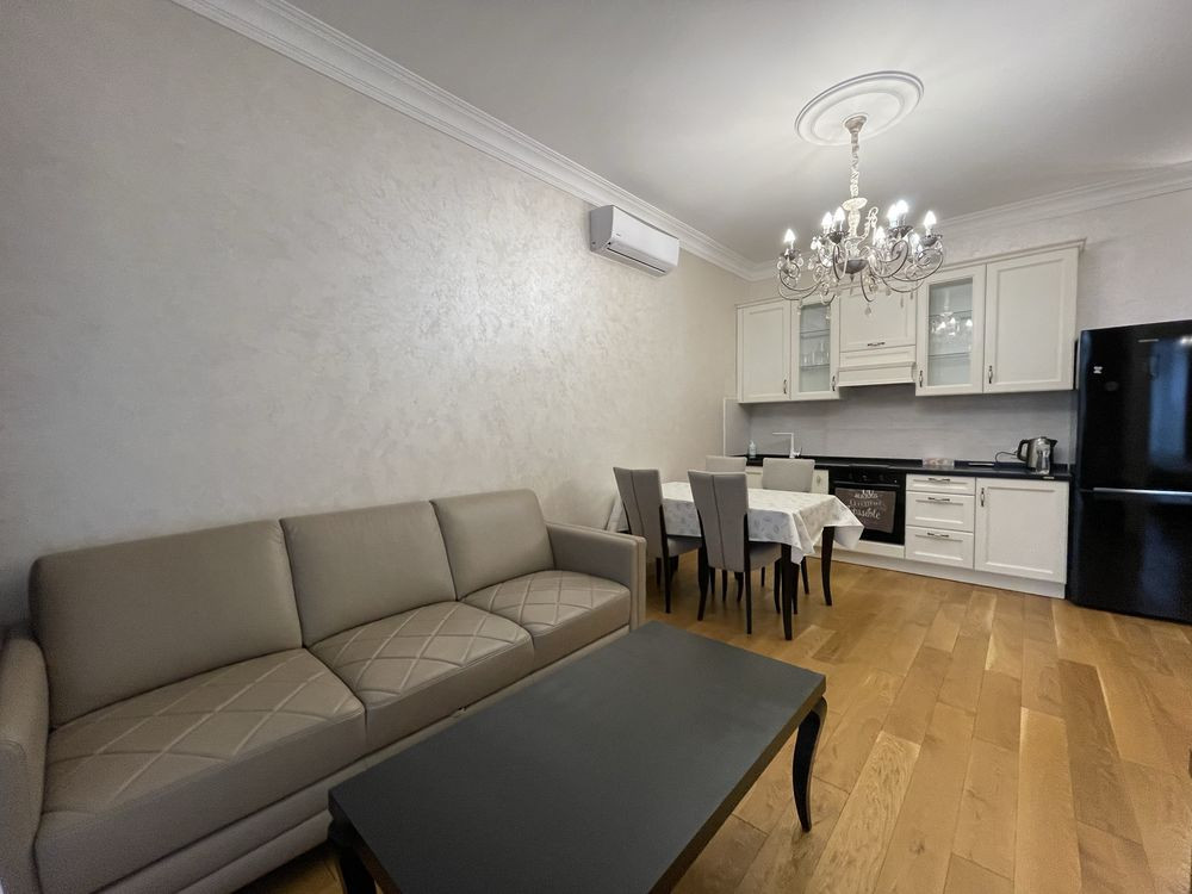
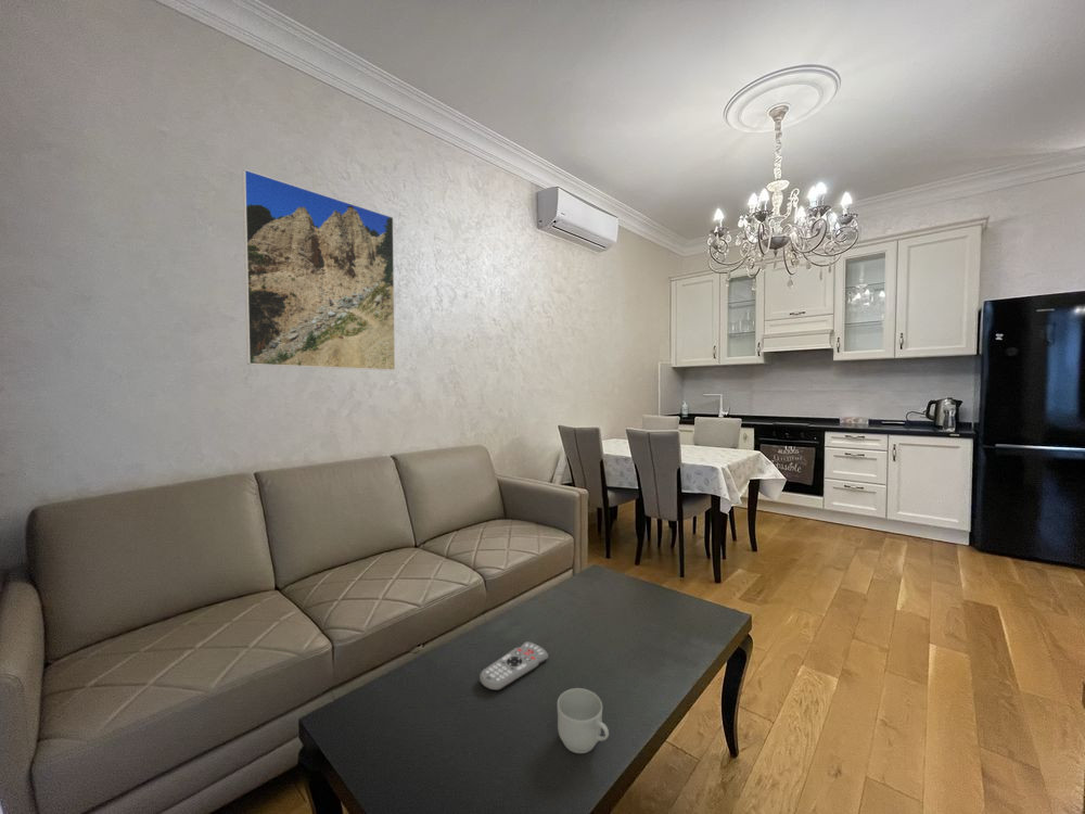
+ remote control (513, 665)
+ mug (584, 725)
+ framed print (328, 282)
